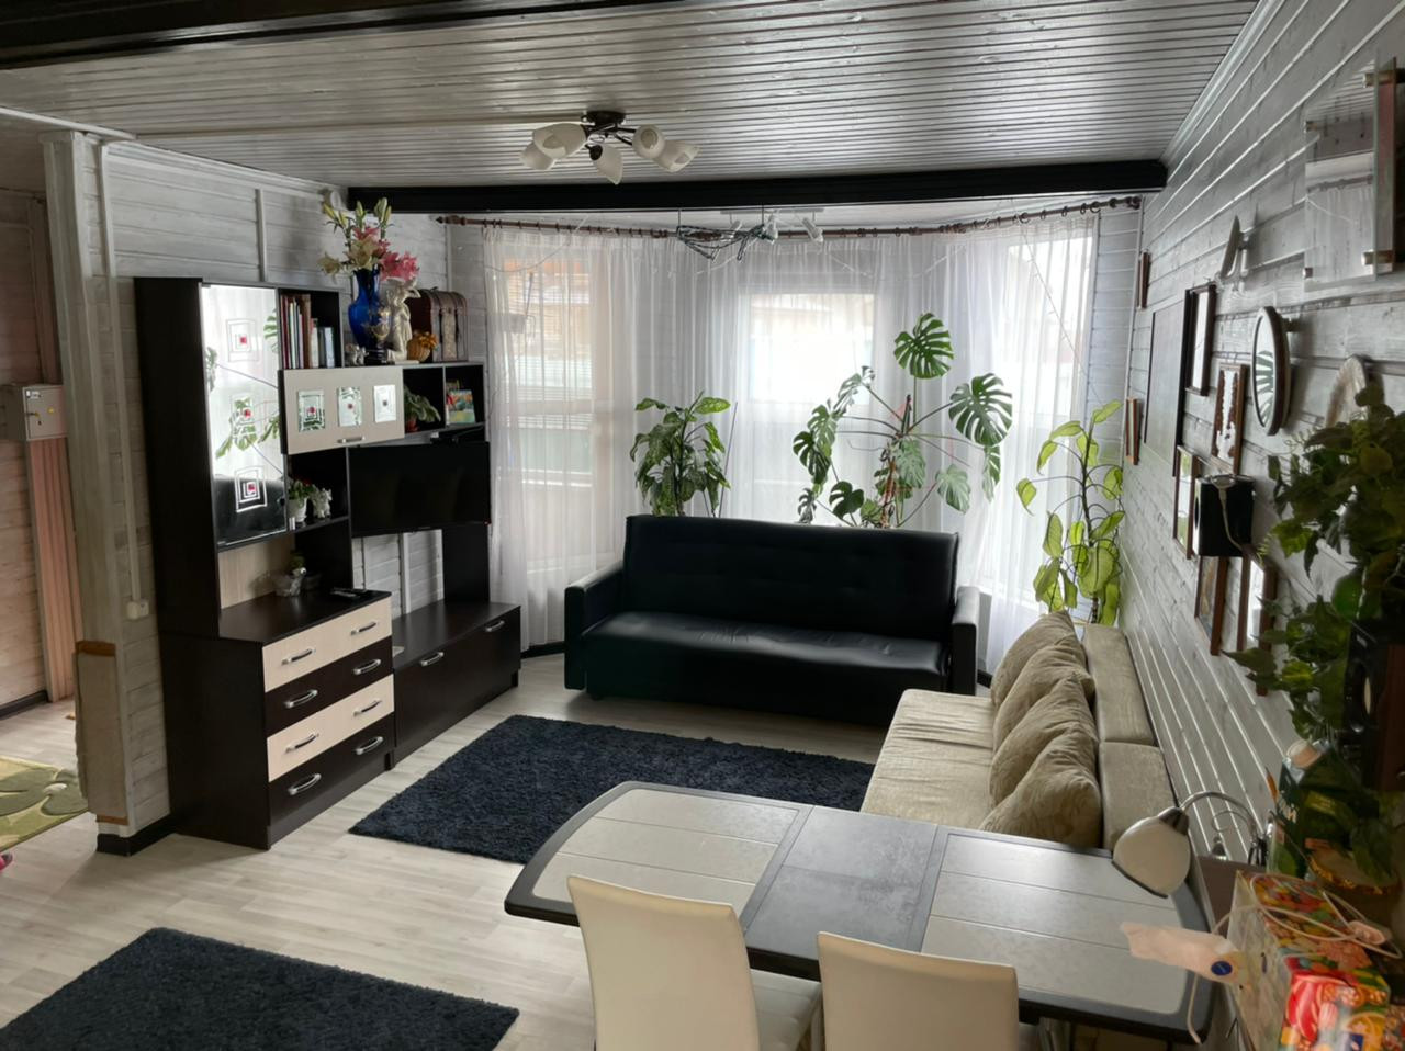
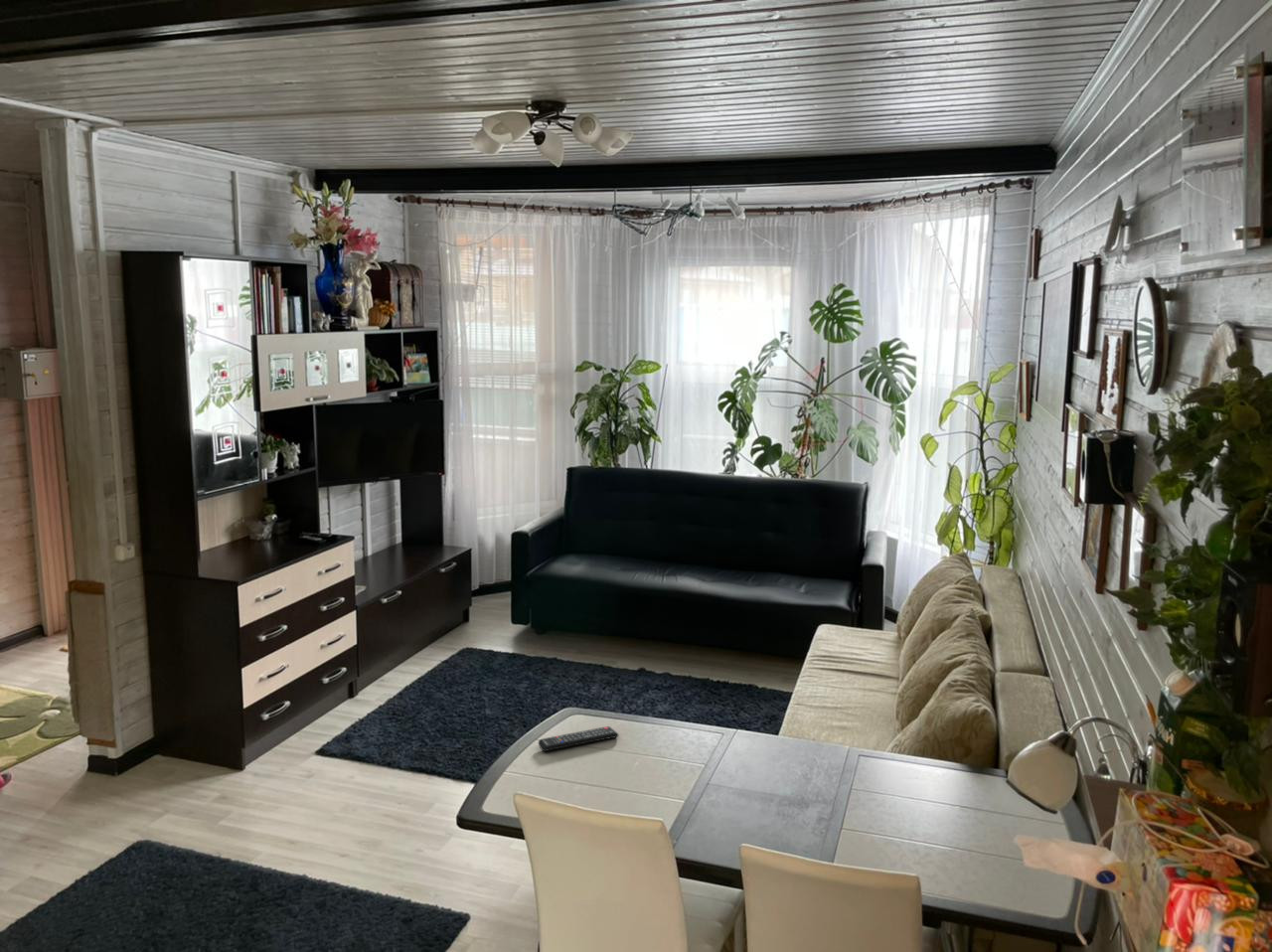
+ remote control (578, 738)
